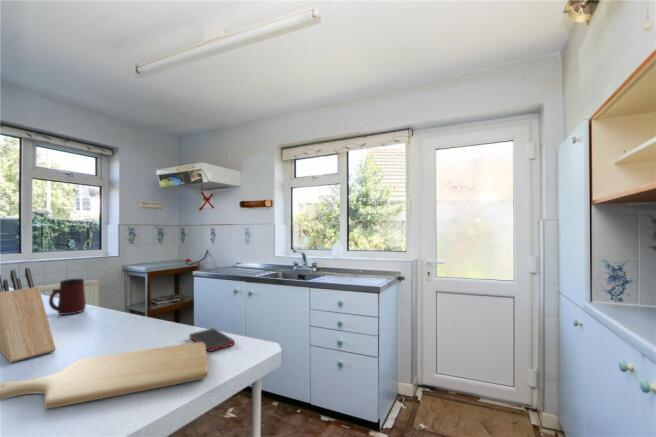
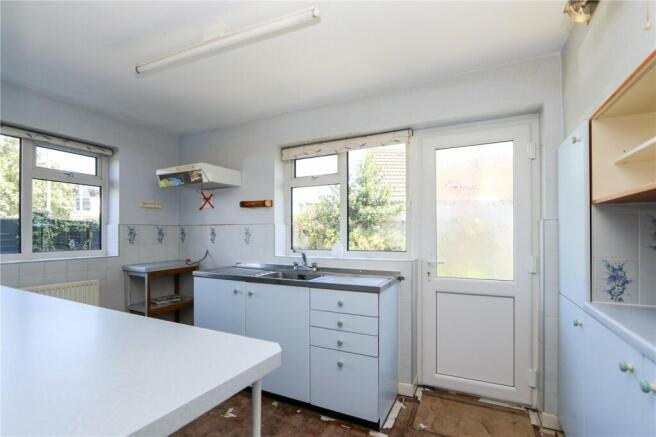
- cell phone (211, 339)
- knife block (21, 309)
- mug (67, 296)
- chopping board (108, 373)
